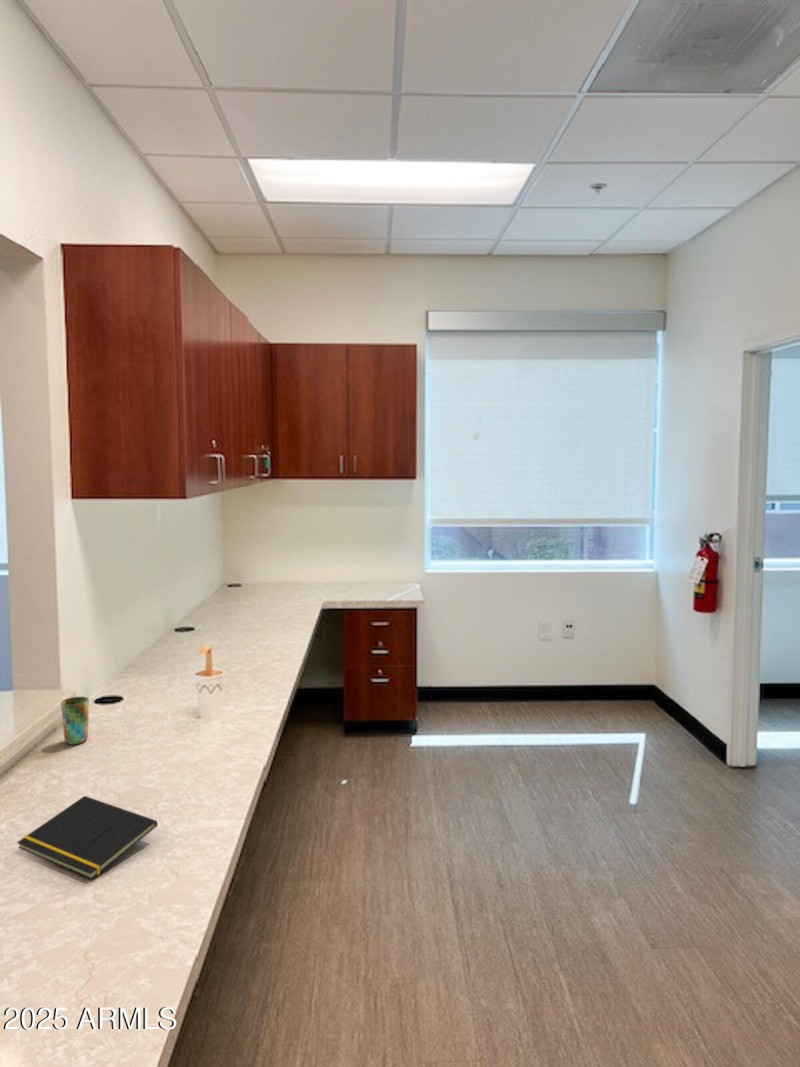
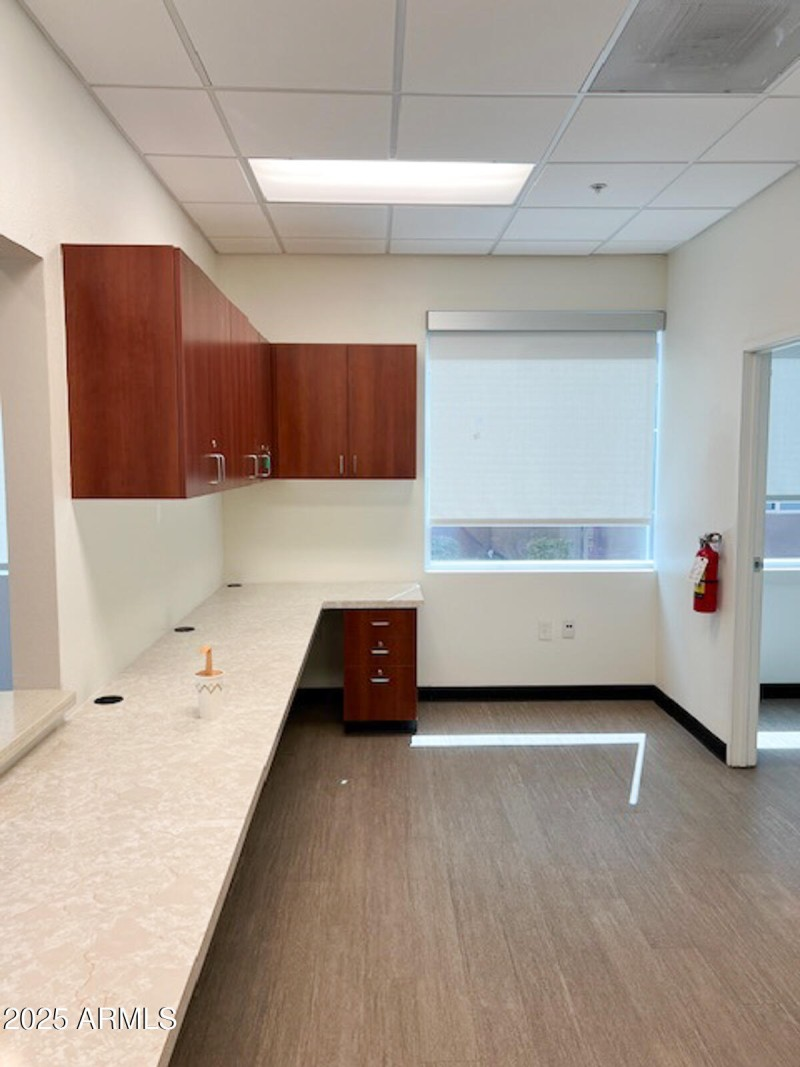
- notepad (88, 834)
- cup (75, 721)
